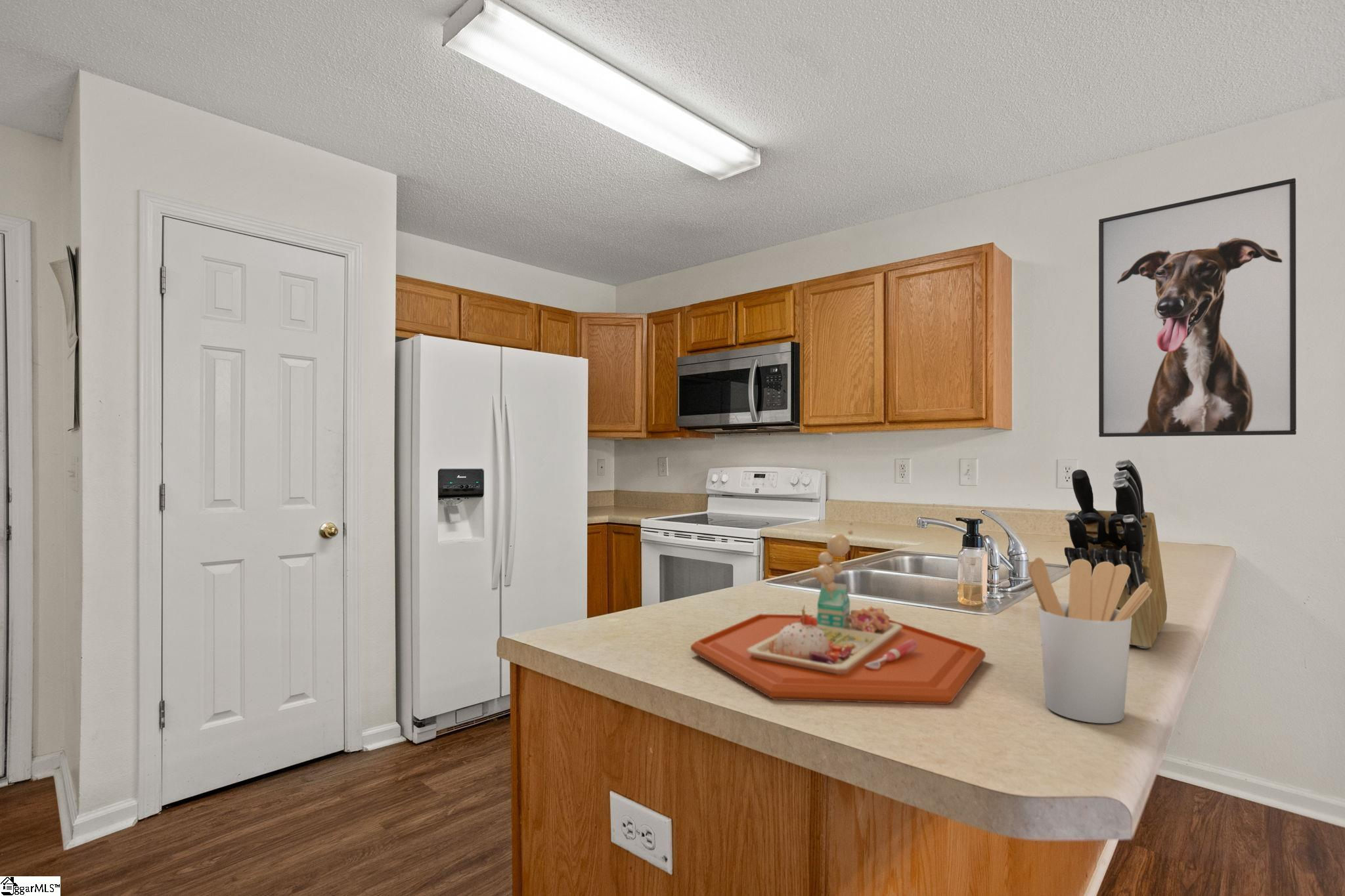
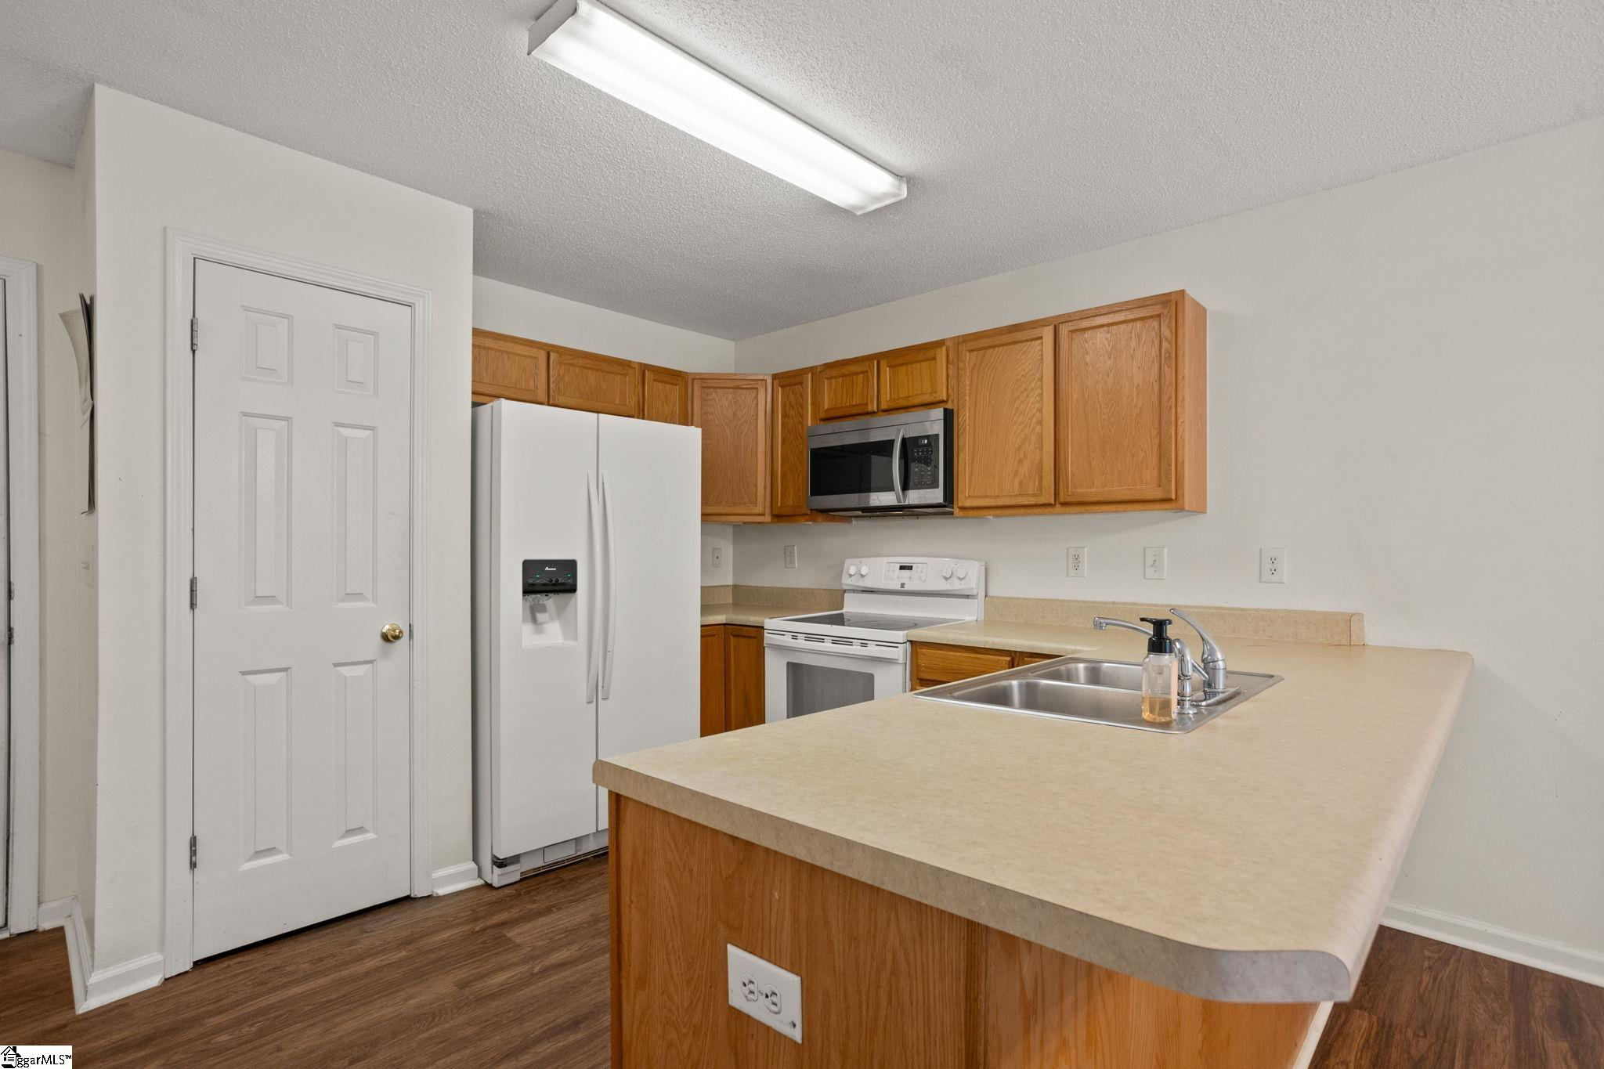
- utensil holder (1088, 632)
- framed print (1189, 318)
- food tray (835, 593)
- knife block (1118, 546)
